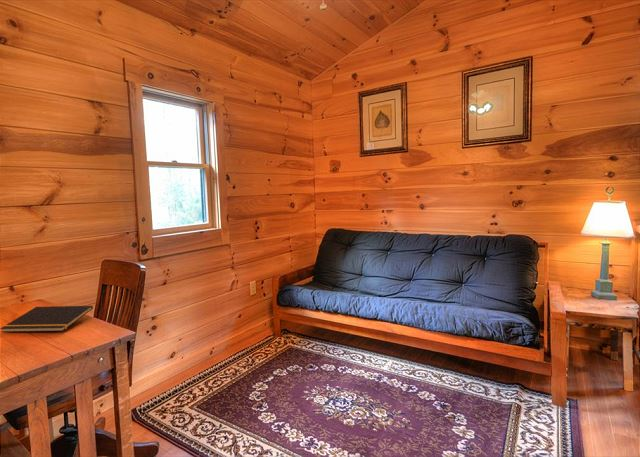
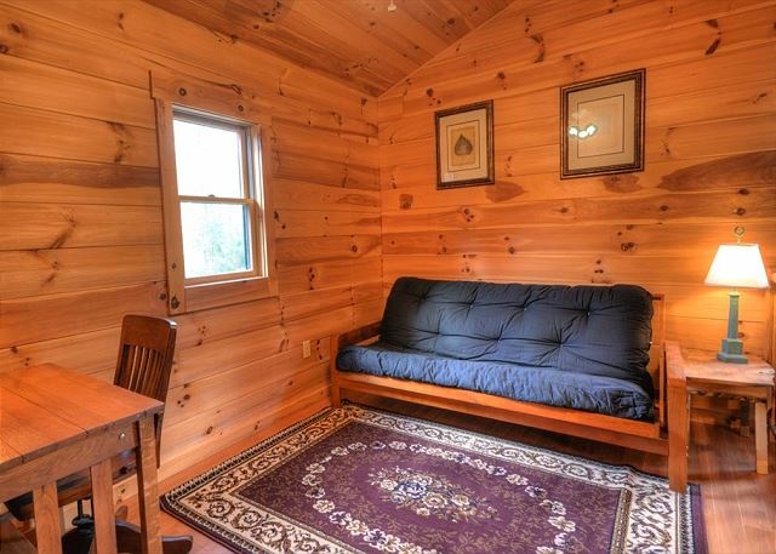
- notepad (48, 318)
